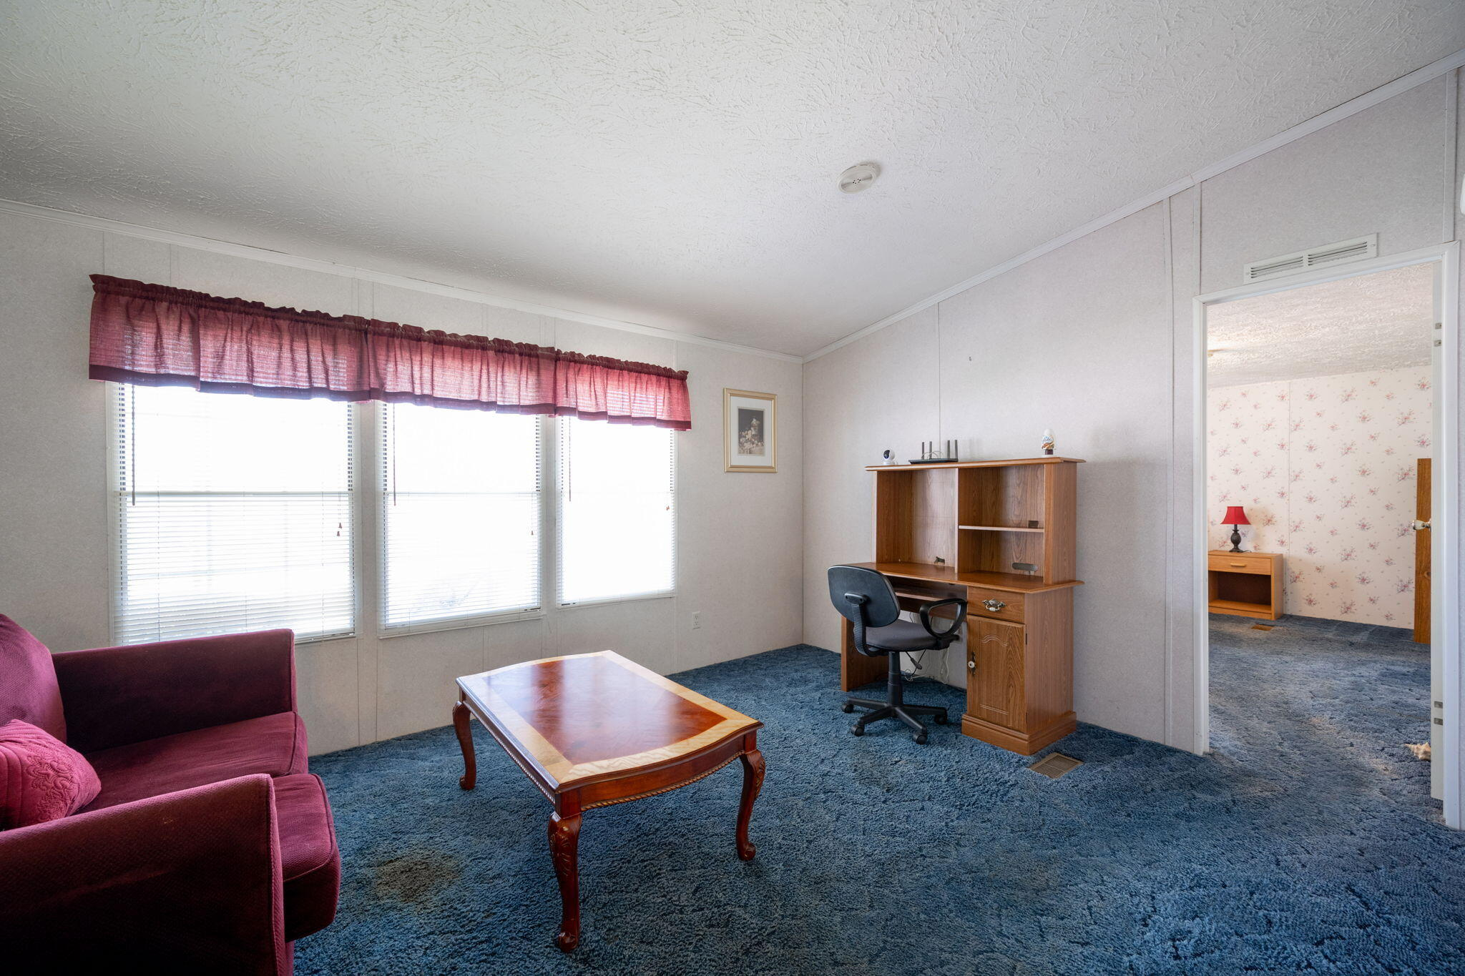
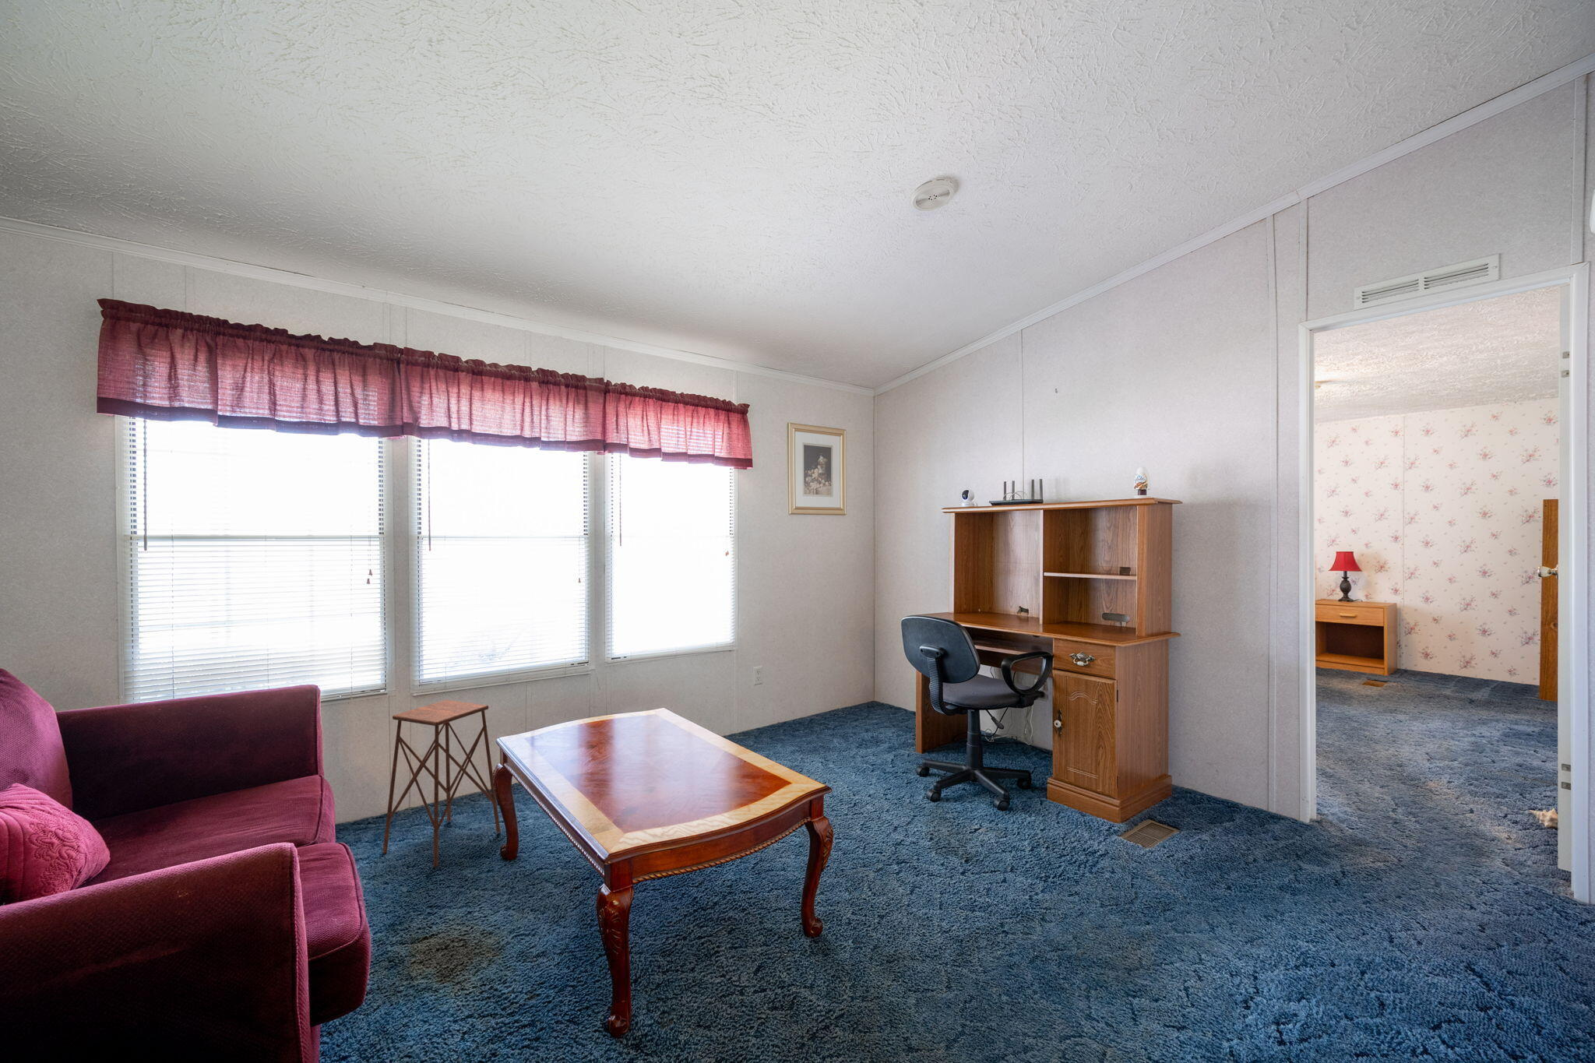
+ side table (446, 776)
